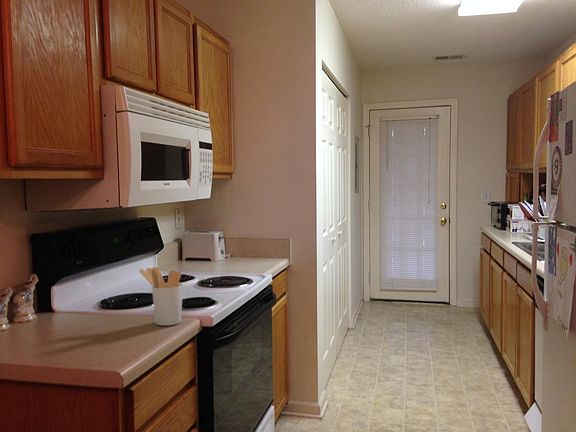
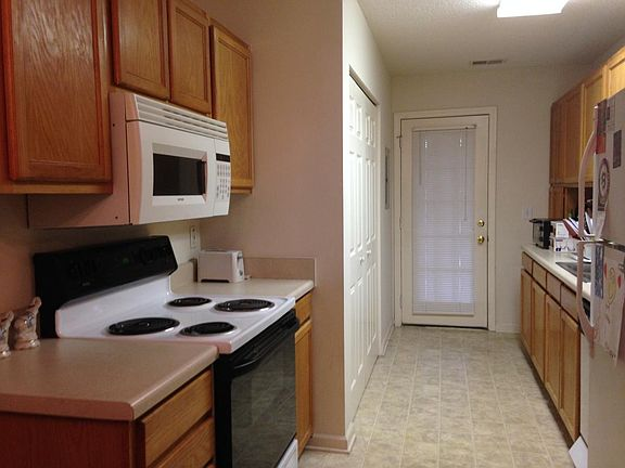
- utensil holder (161, 294)
